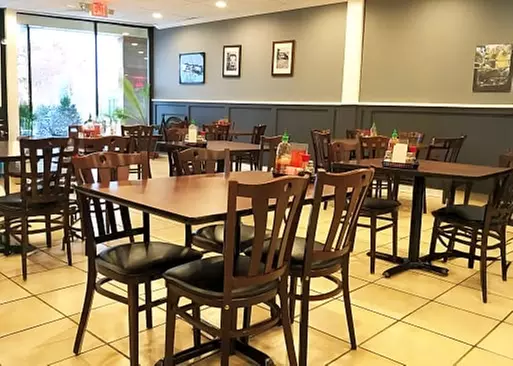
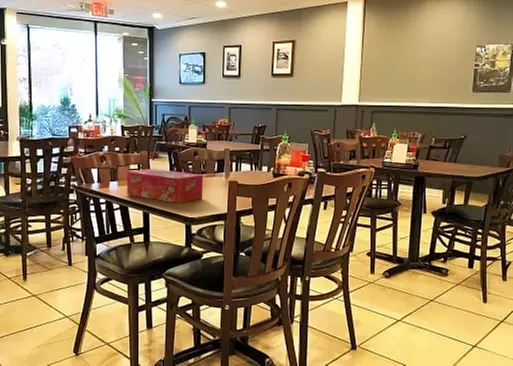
+ tissue box (164, 184)
